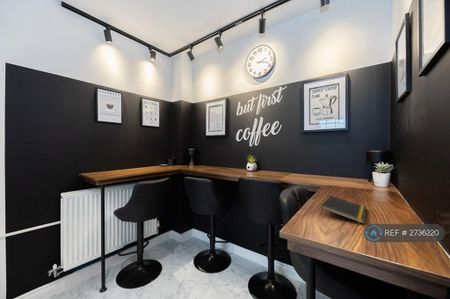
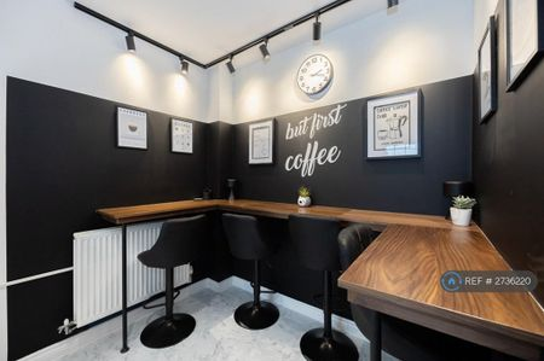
- notepad (344, 207)
